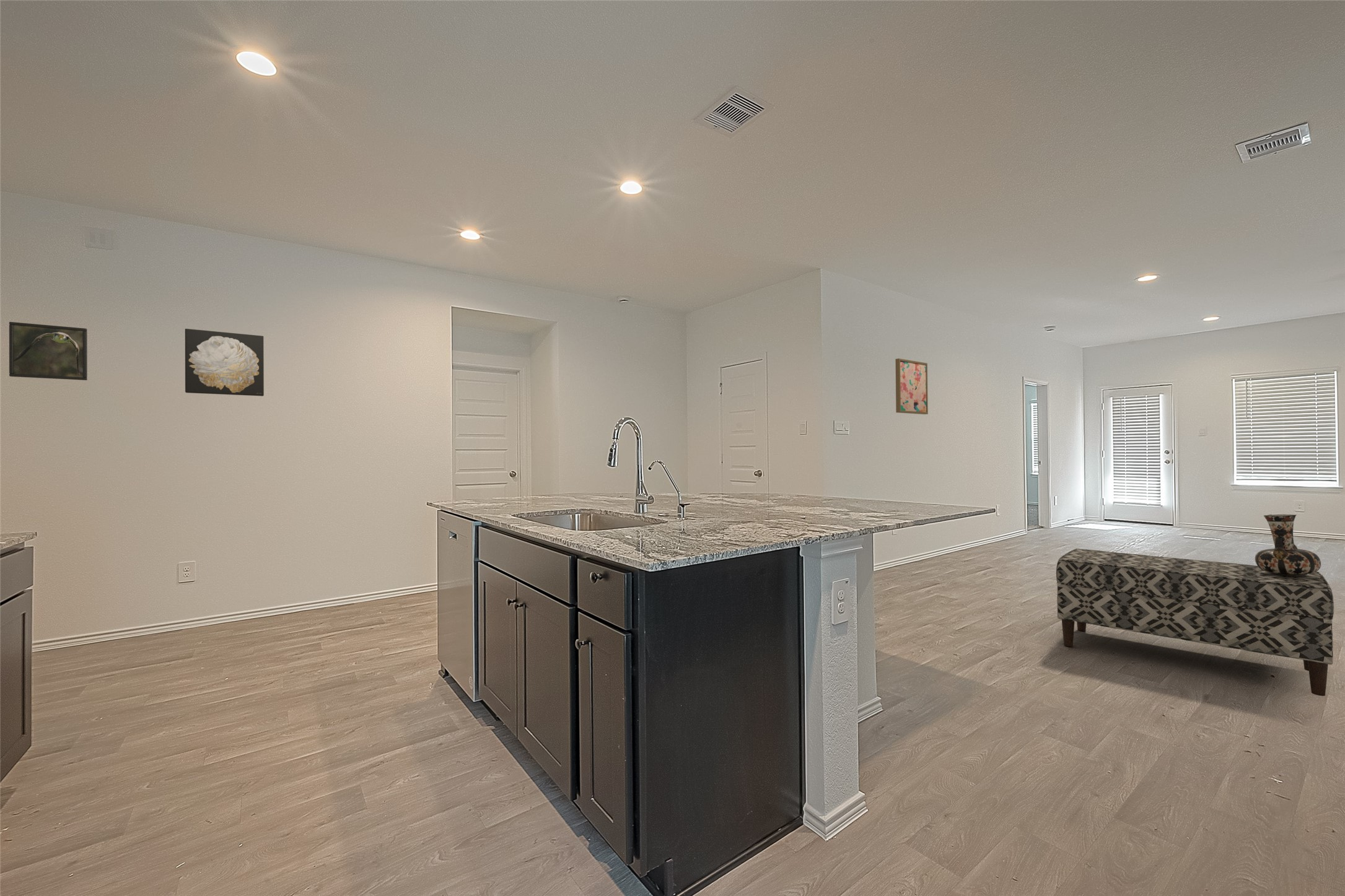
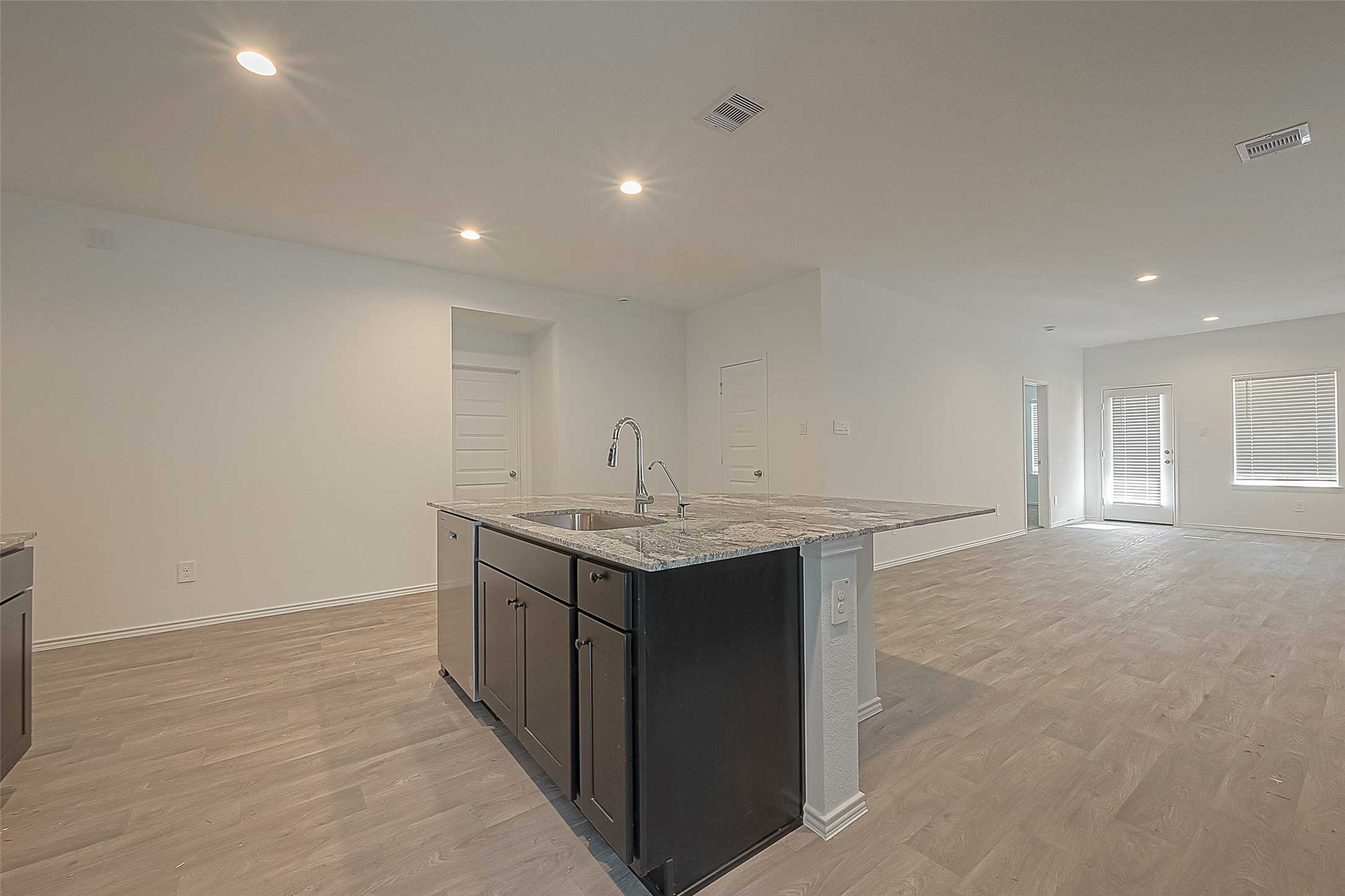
- wall art (226, 363)
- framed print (49, 352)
- decorative vase (1289, 545)
- bench (1181, 611)
- wall art (912, 387)
